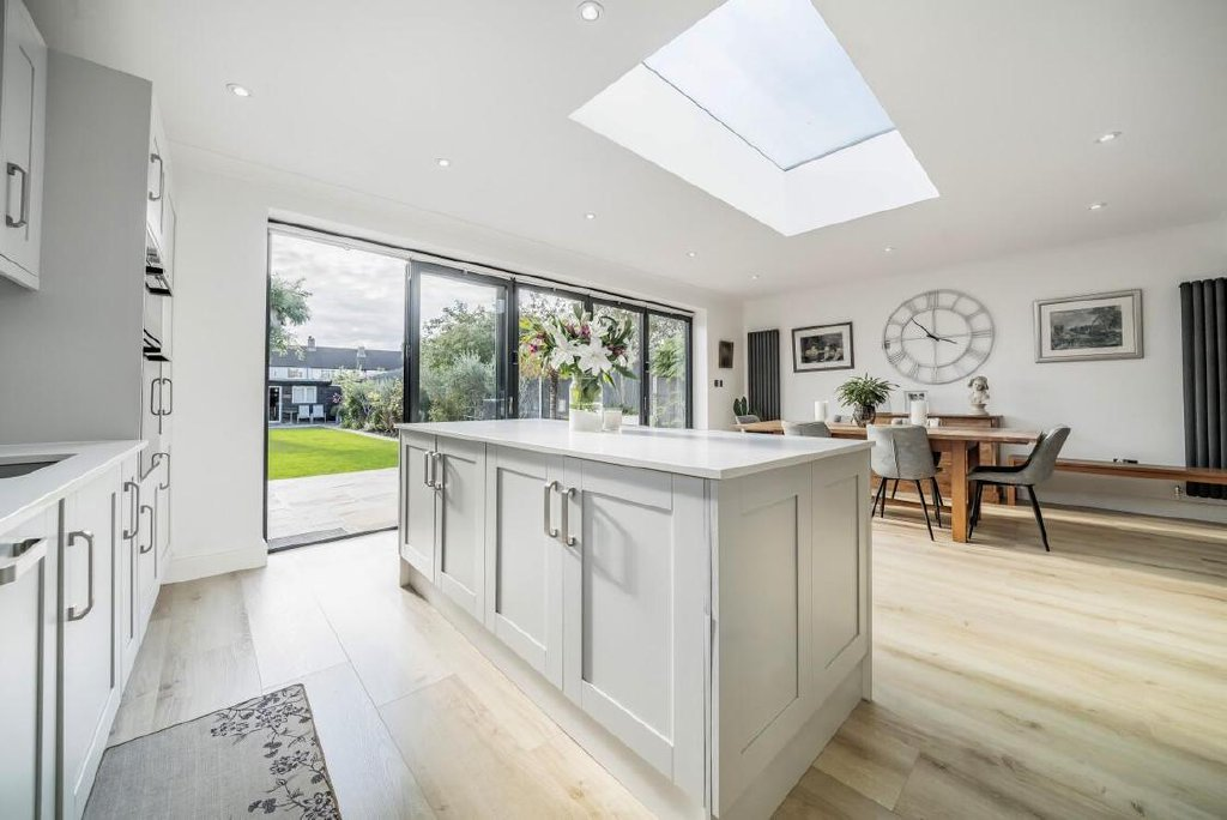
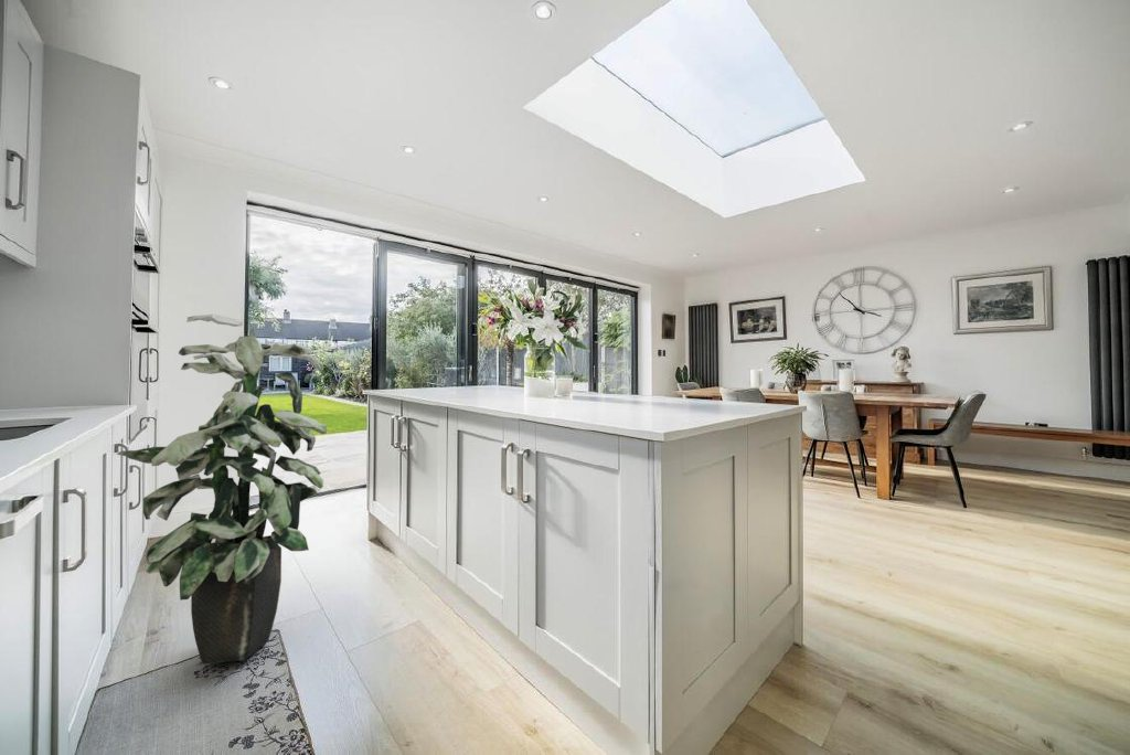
+ indoor plant (234, 481)
